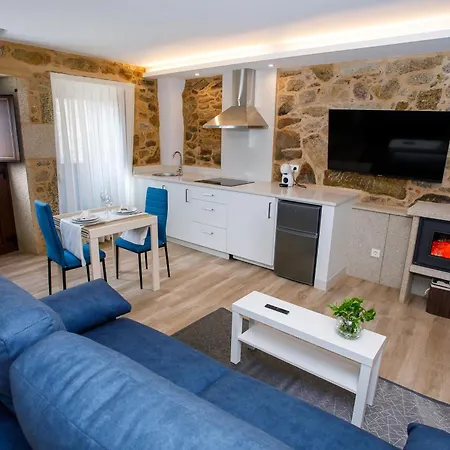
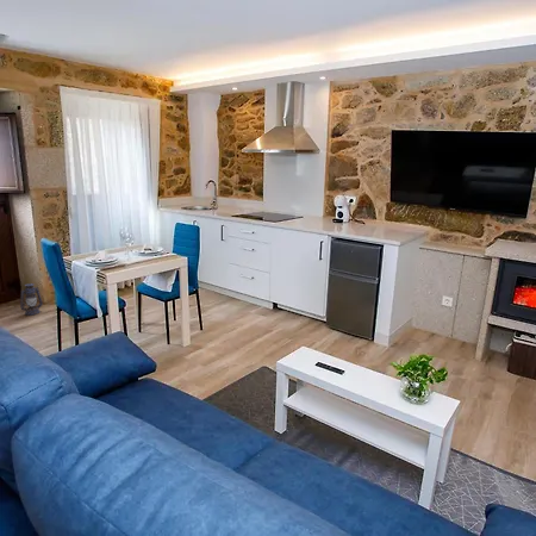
+ lantern (30, 298)
